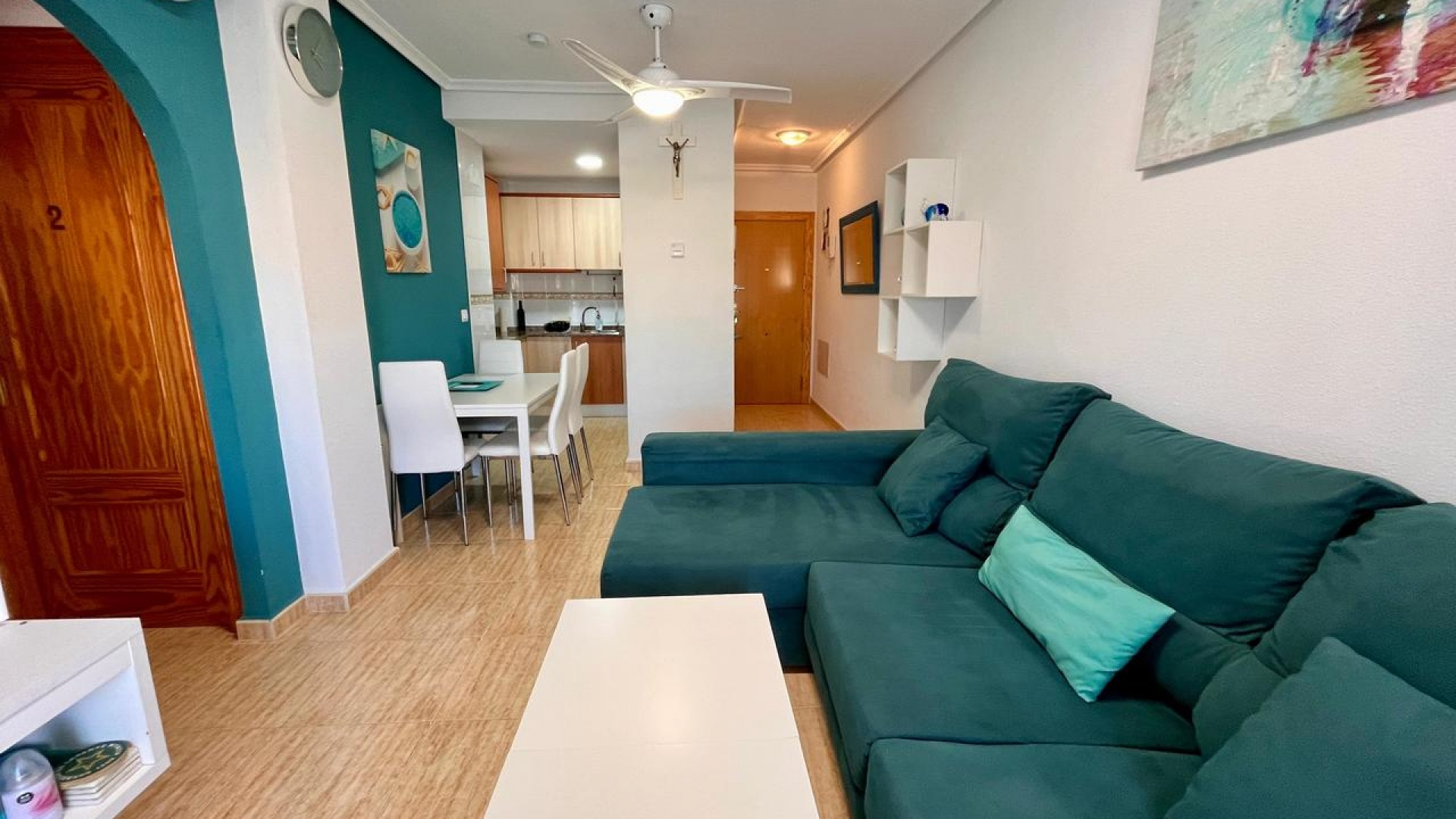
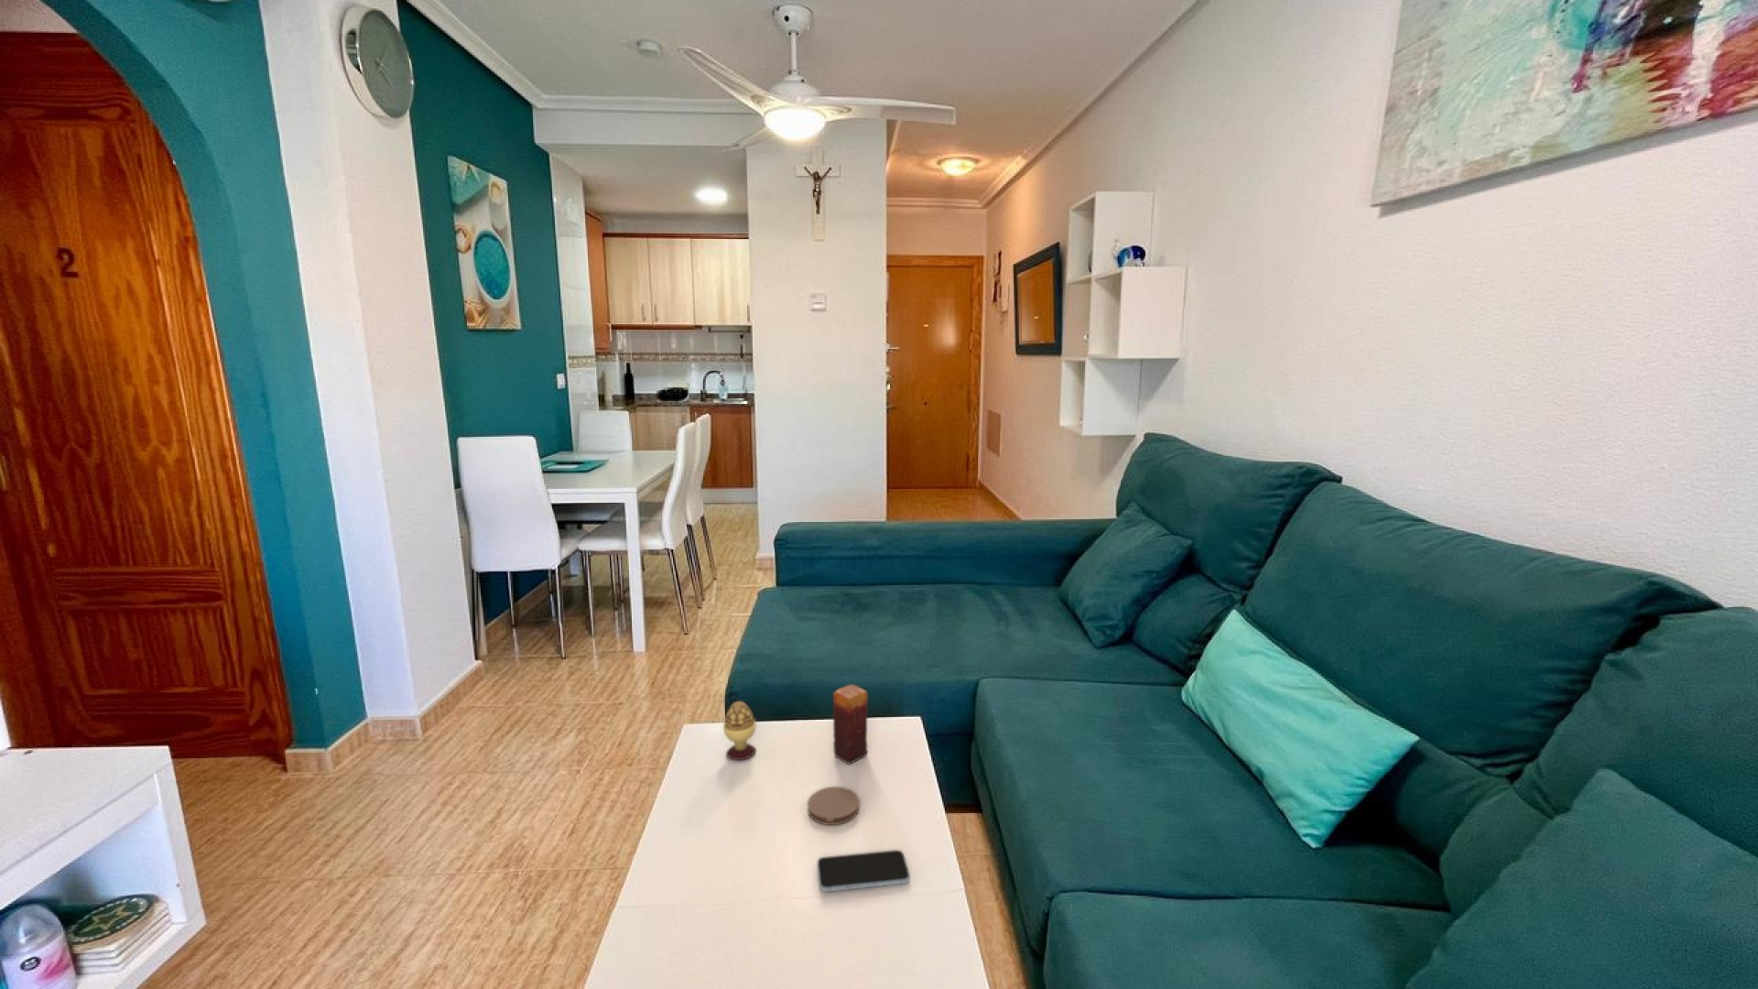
+ candle (850, 722)
+ decorative egg (739, 727)
+ smartphone (862, 869)
+ coaster (833, 805)
